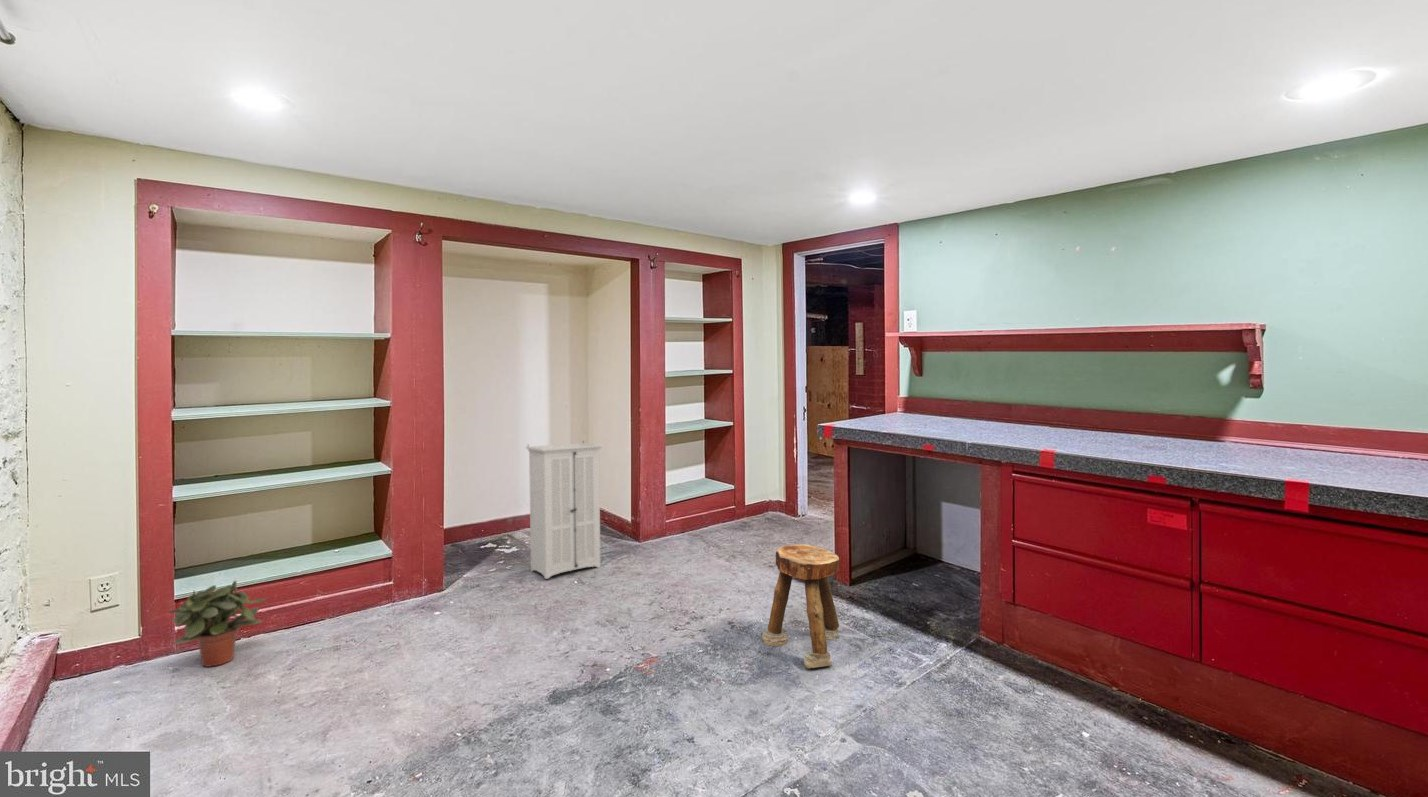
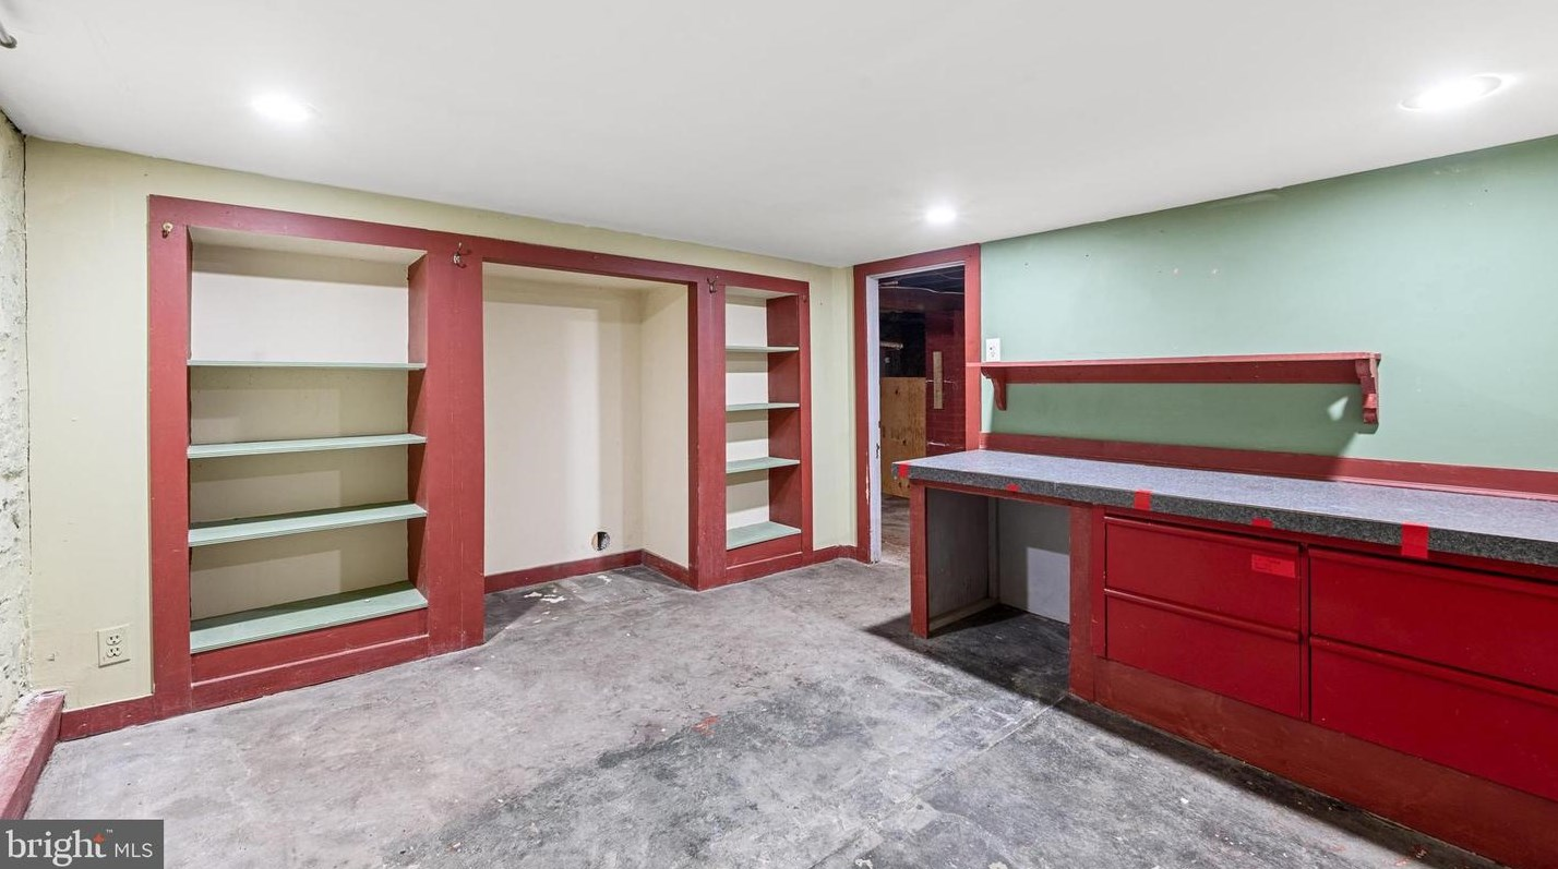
- storage cabinet (565, 506)
- potted plant (218, 621)
- stool (809, 599)
